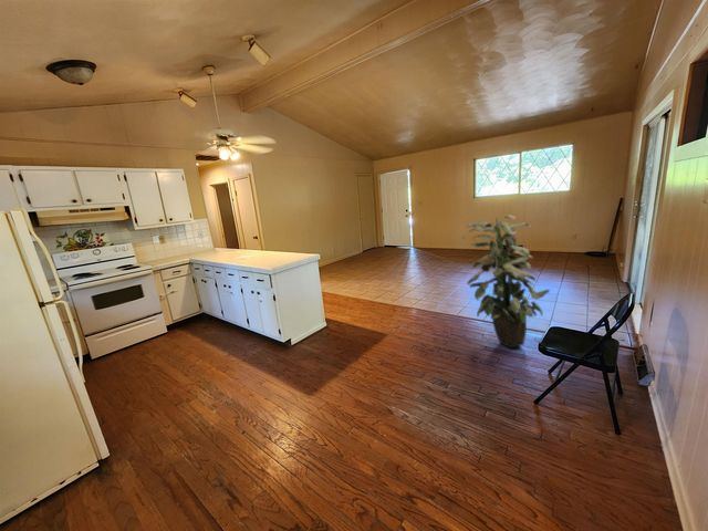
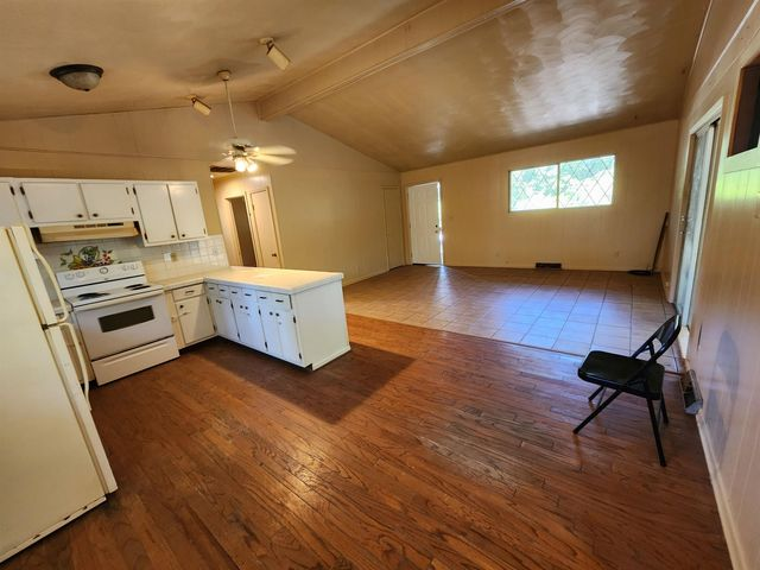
- indoor plant (503, 281)
